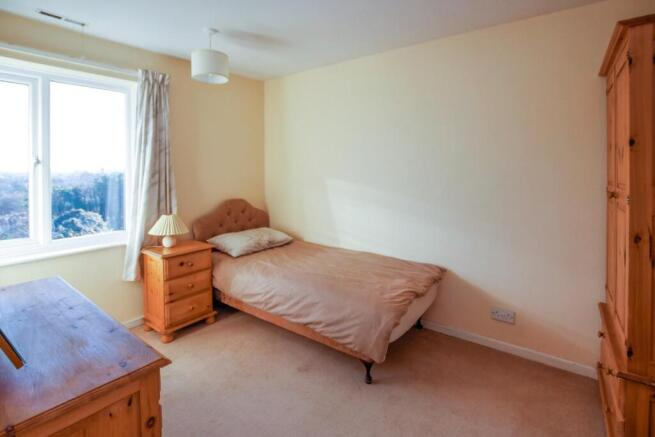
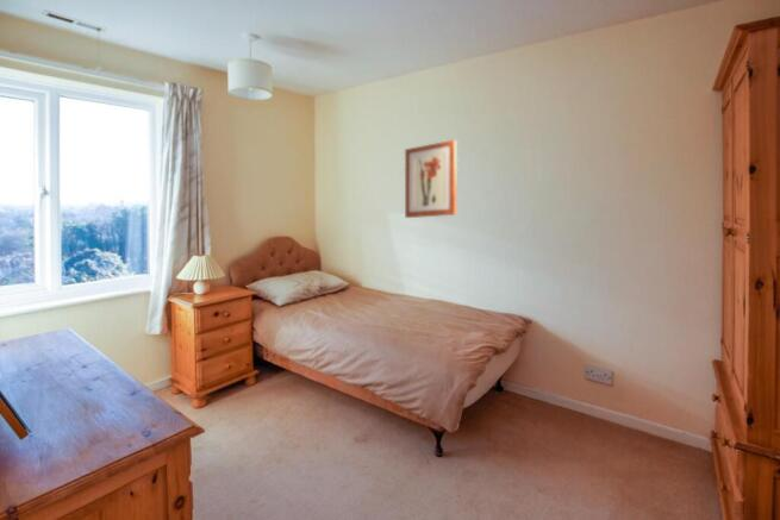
+ wall art (430, 180)
